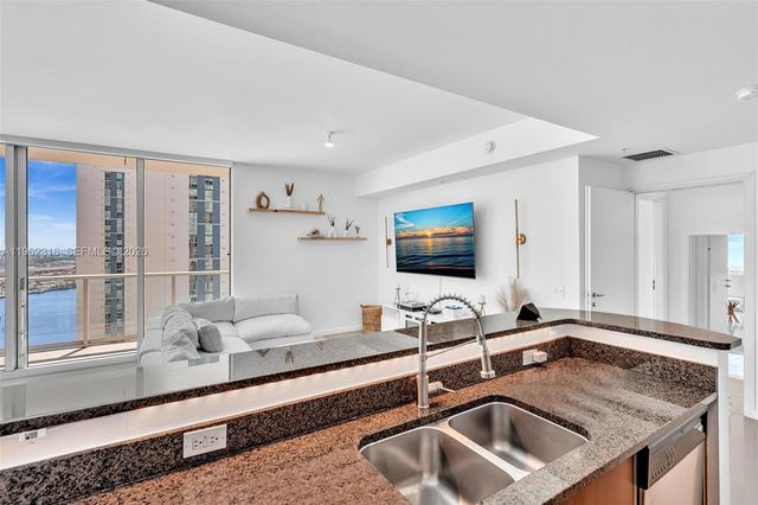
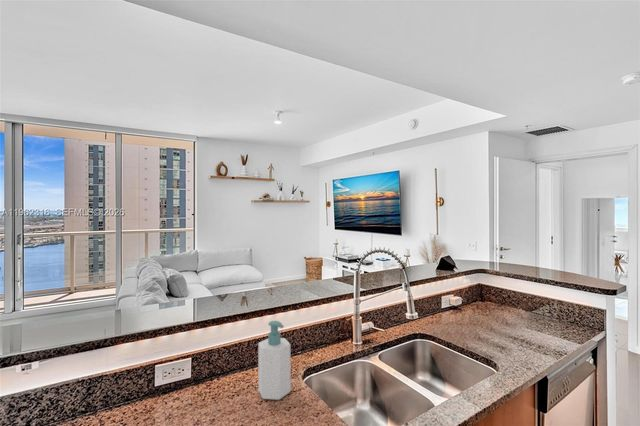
+ soap bottle (274, 356)
